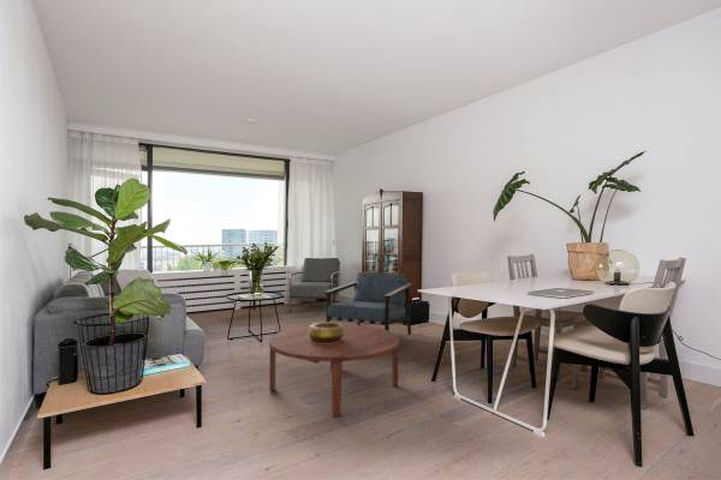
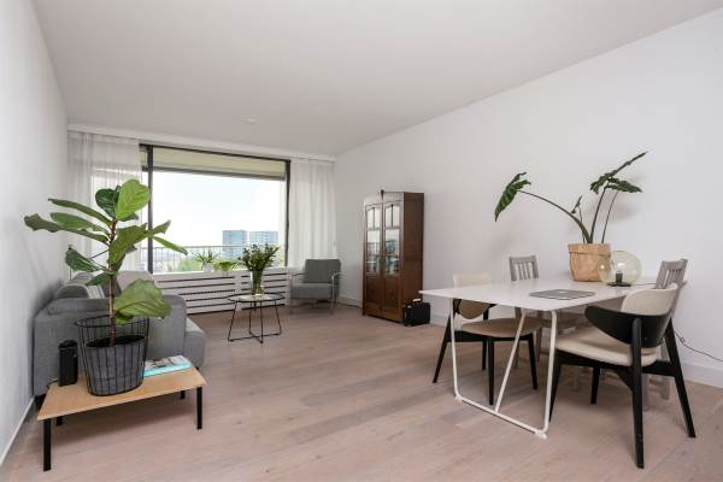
- armchair (370, 307)
- decorative bowl (326, 332)
- coffee table (334, 362)
